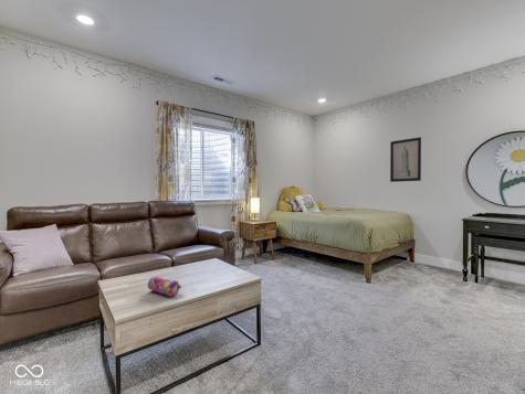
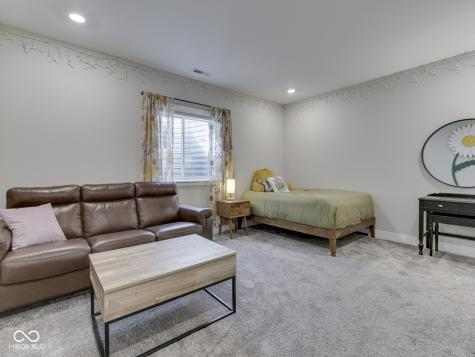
- pencil case (164, 285)
- wall art (405, 160)
